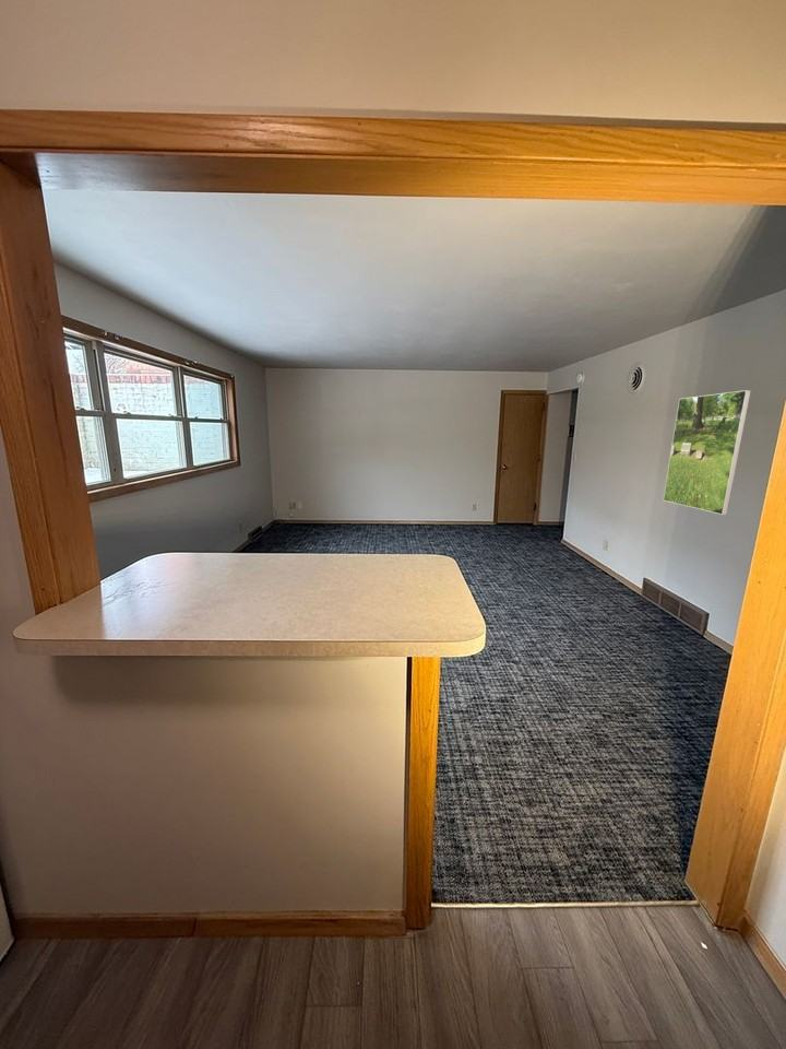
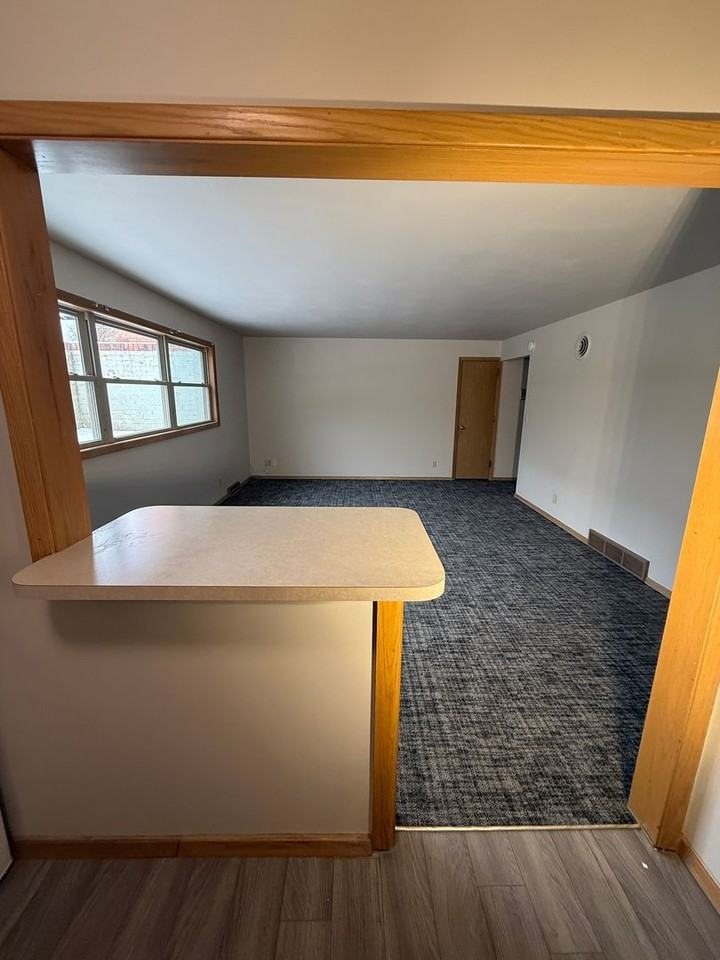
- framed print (701, 452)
